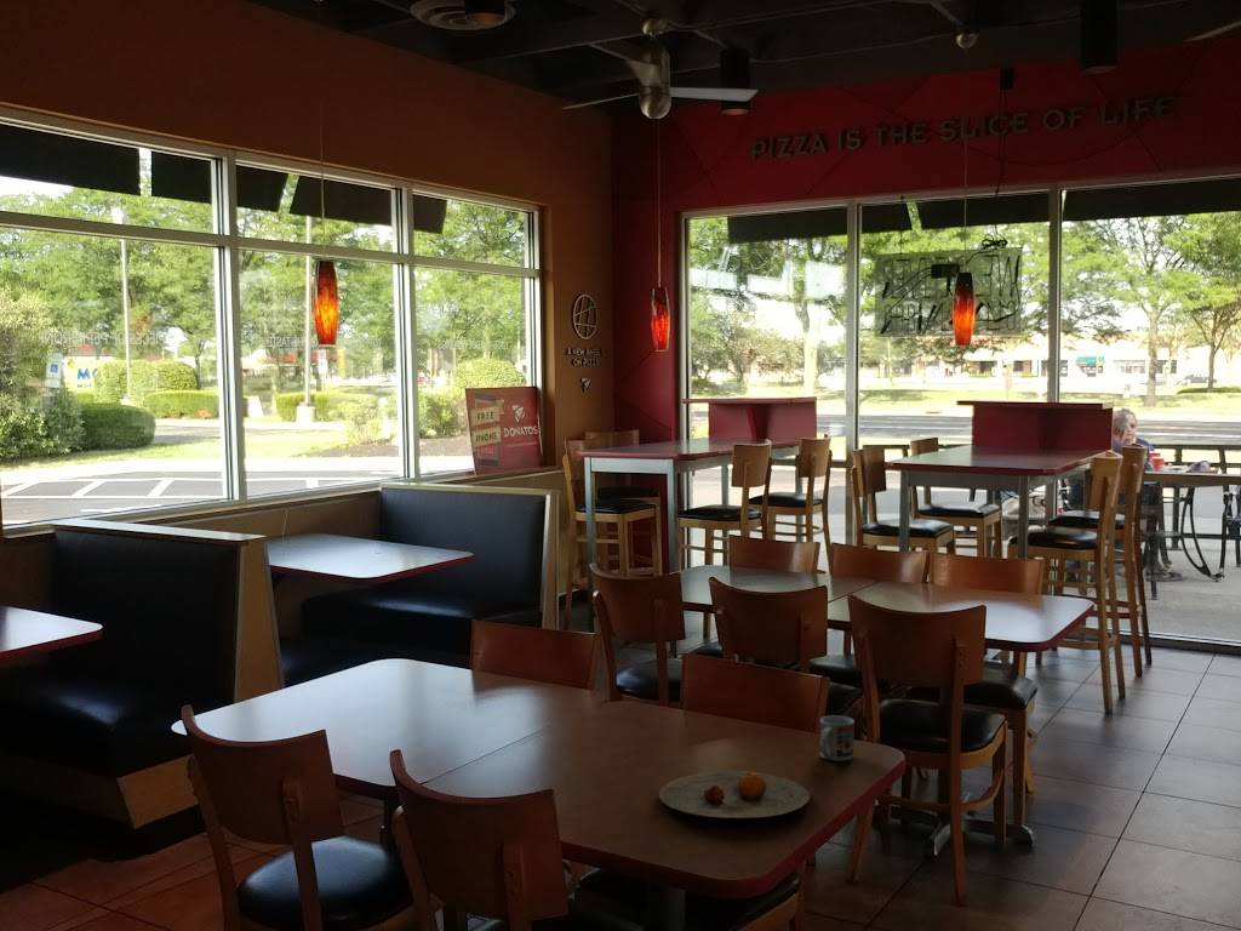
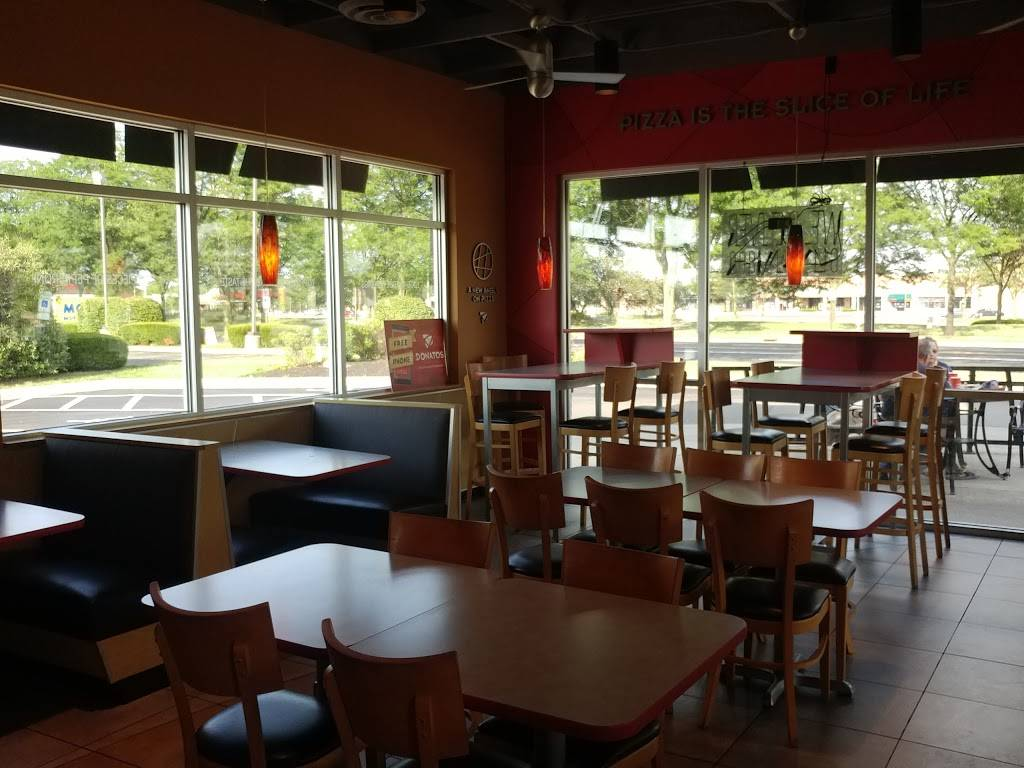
- plate (733, 787)
- cup (834, 739)
